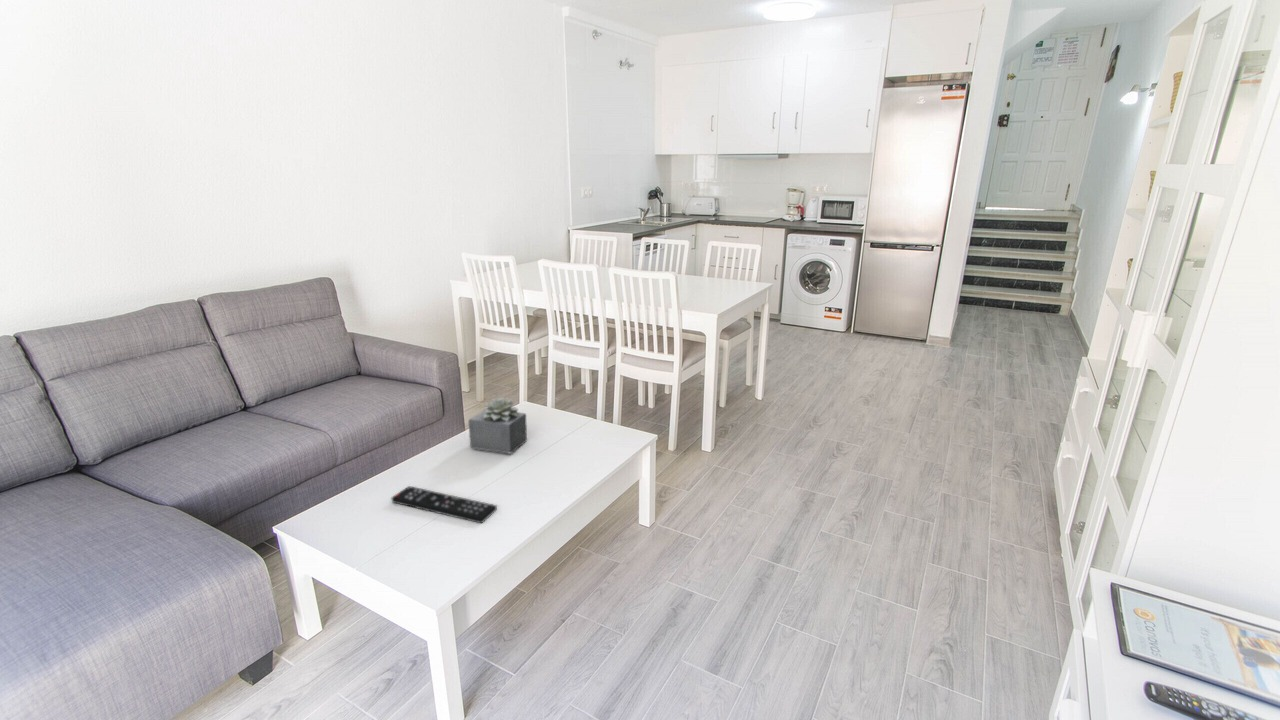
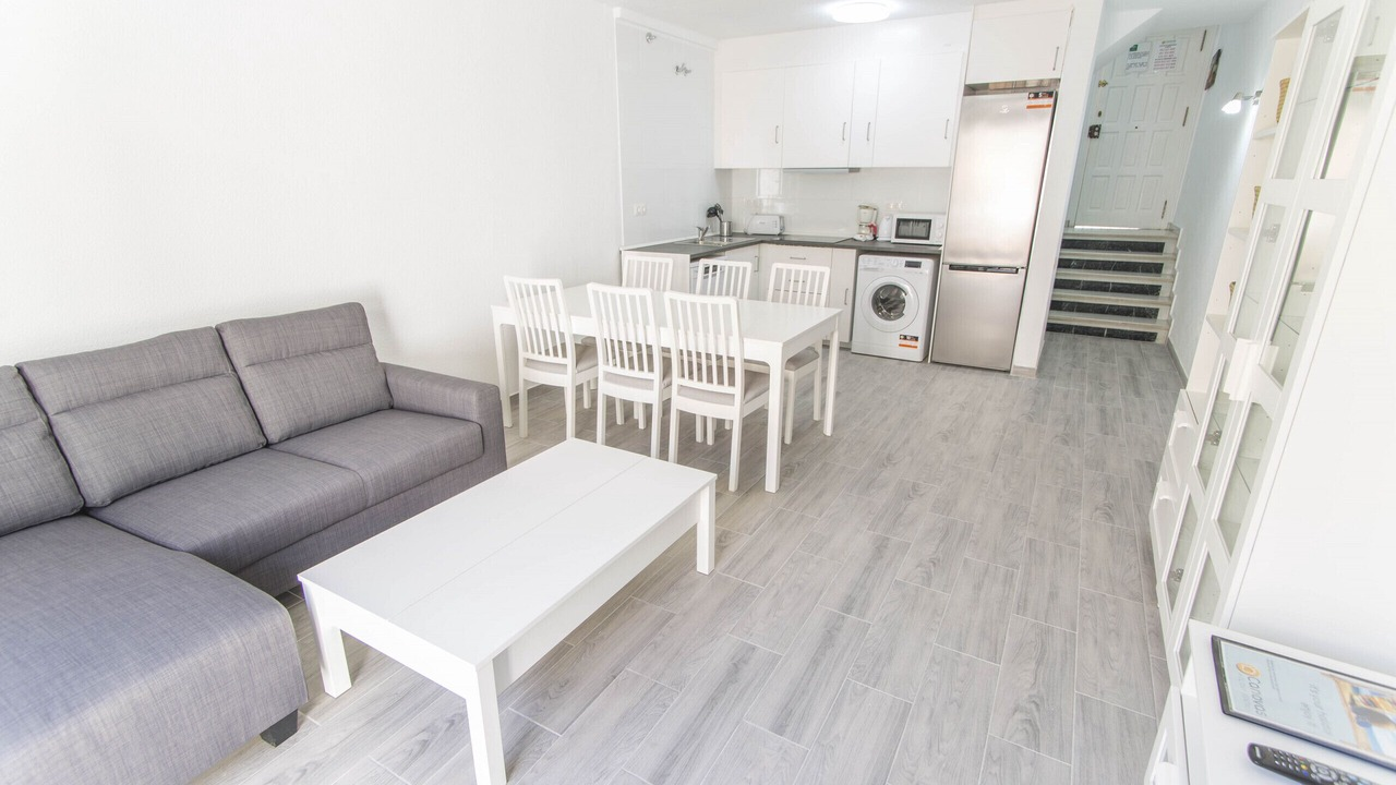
- remote control (443, 502)
- succulent plant (498, 422)
